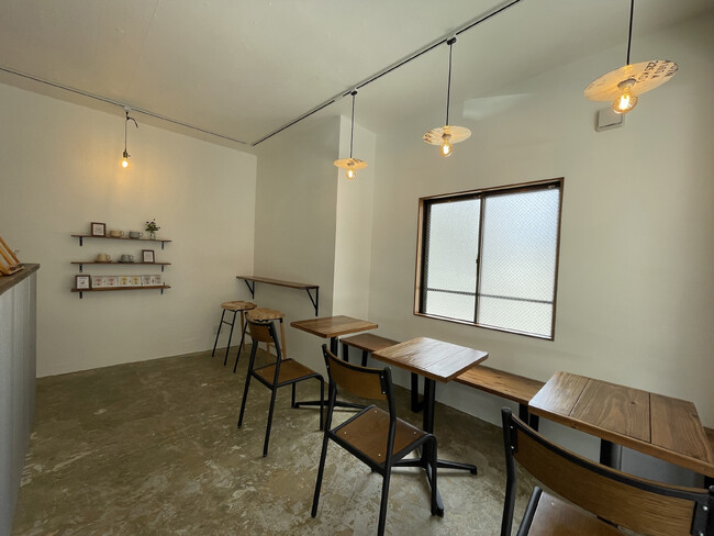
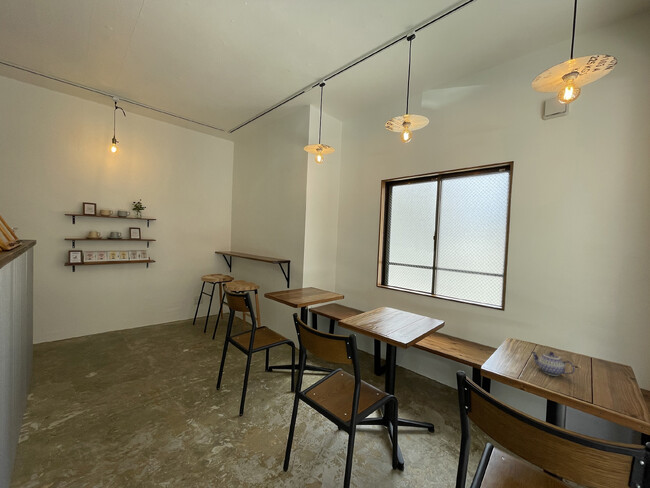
+ teapot (551, 362)
